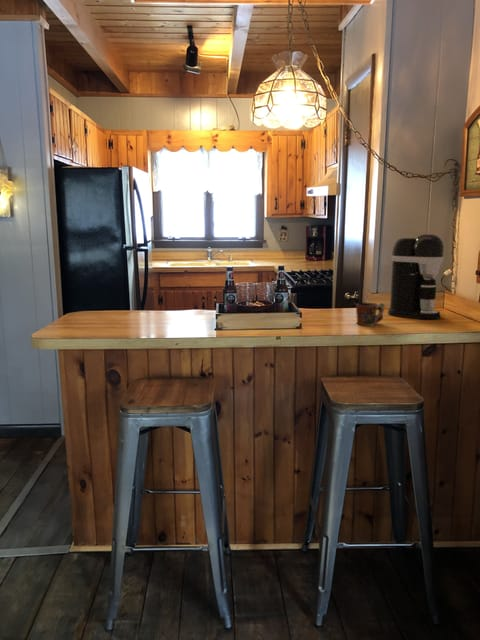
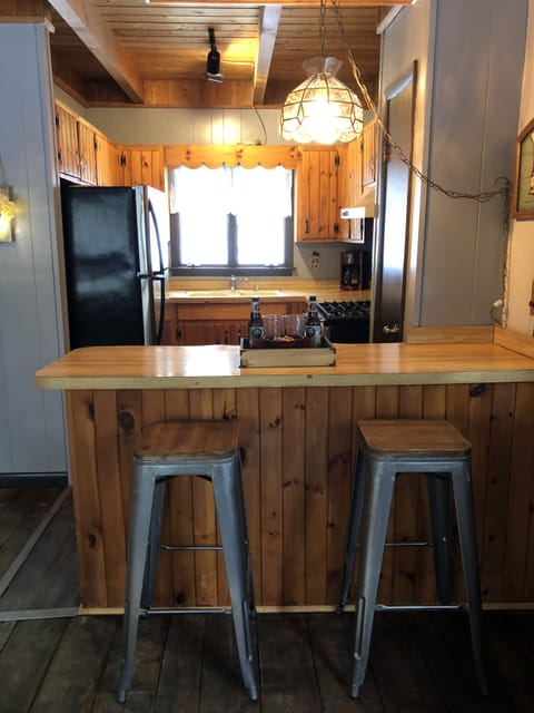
- mug (369, 313)
- coffee maker (415, 275)
